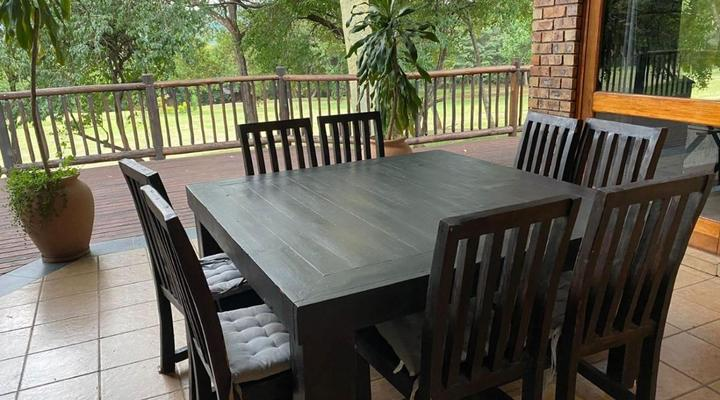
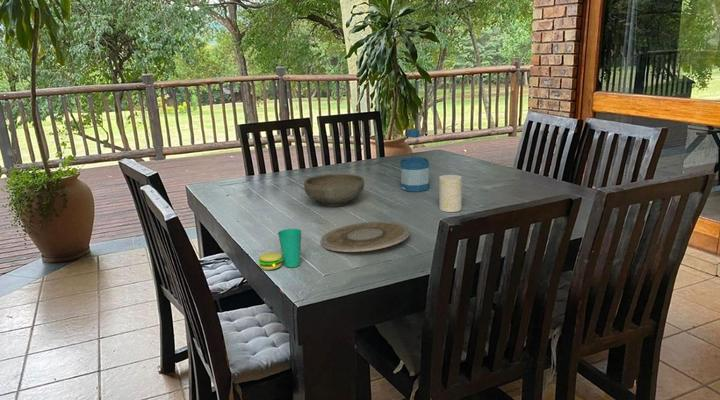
+ cup (450, 193)
+ bottle (414, 159)
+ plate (365, 235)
+ cup (281, 249)
+ bowl (334, 191)
